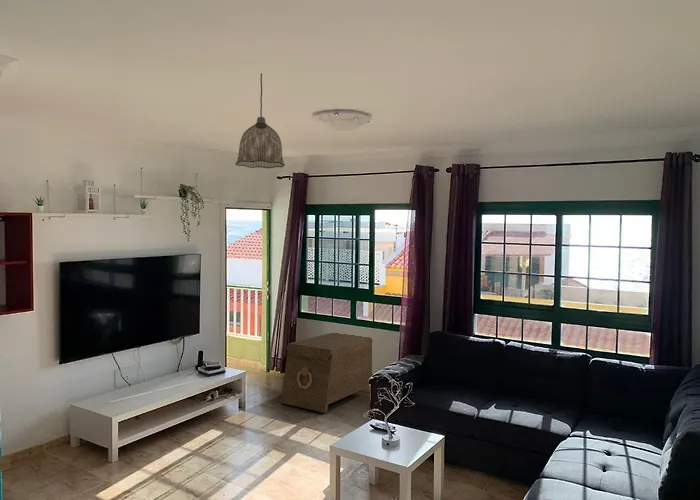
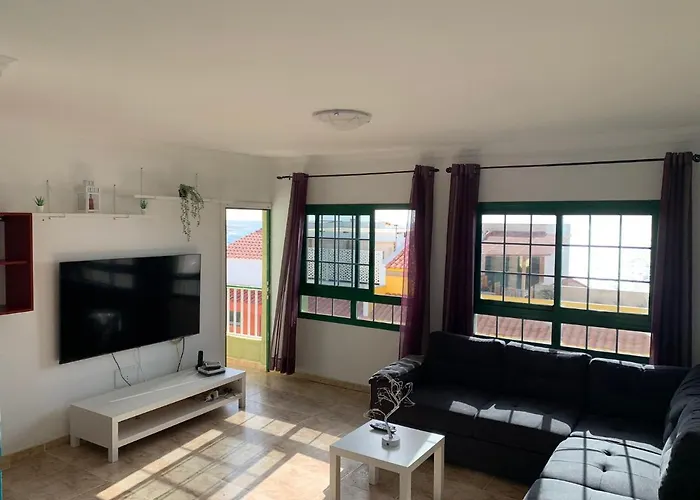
- pendant lamp (260, 119)
- storage trunk (336, 366)
